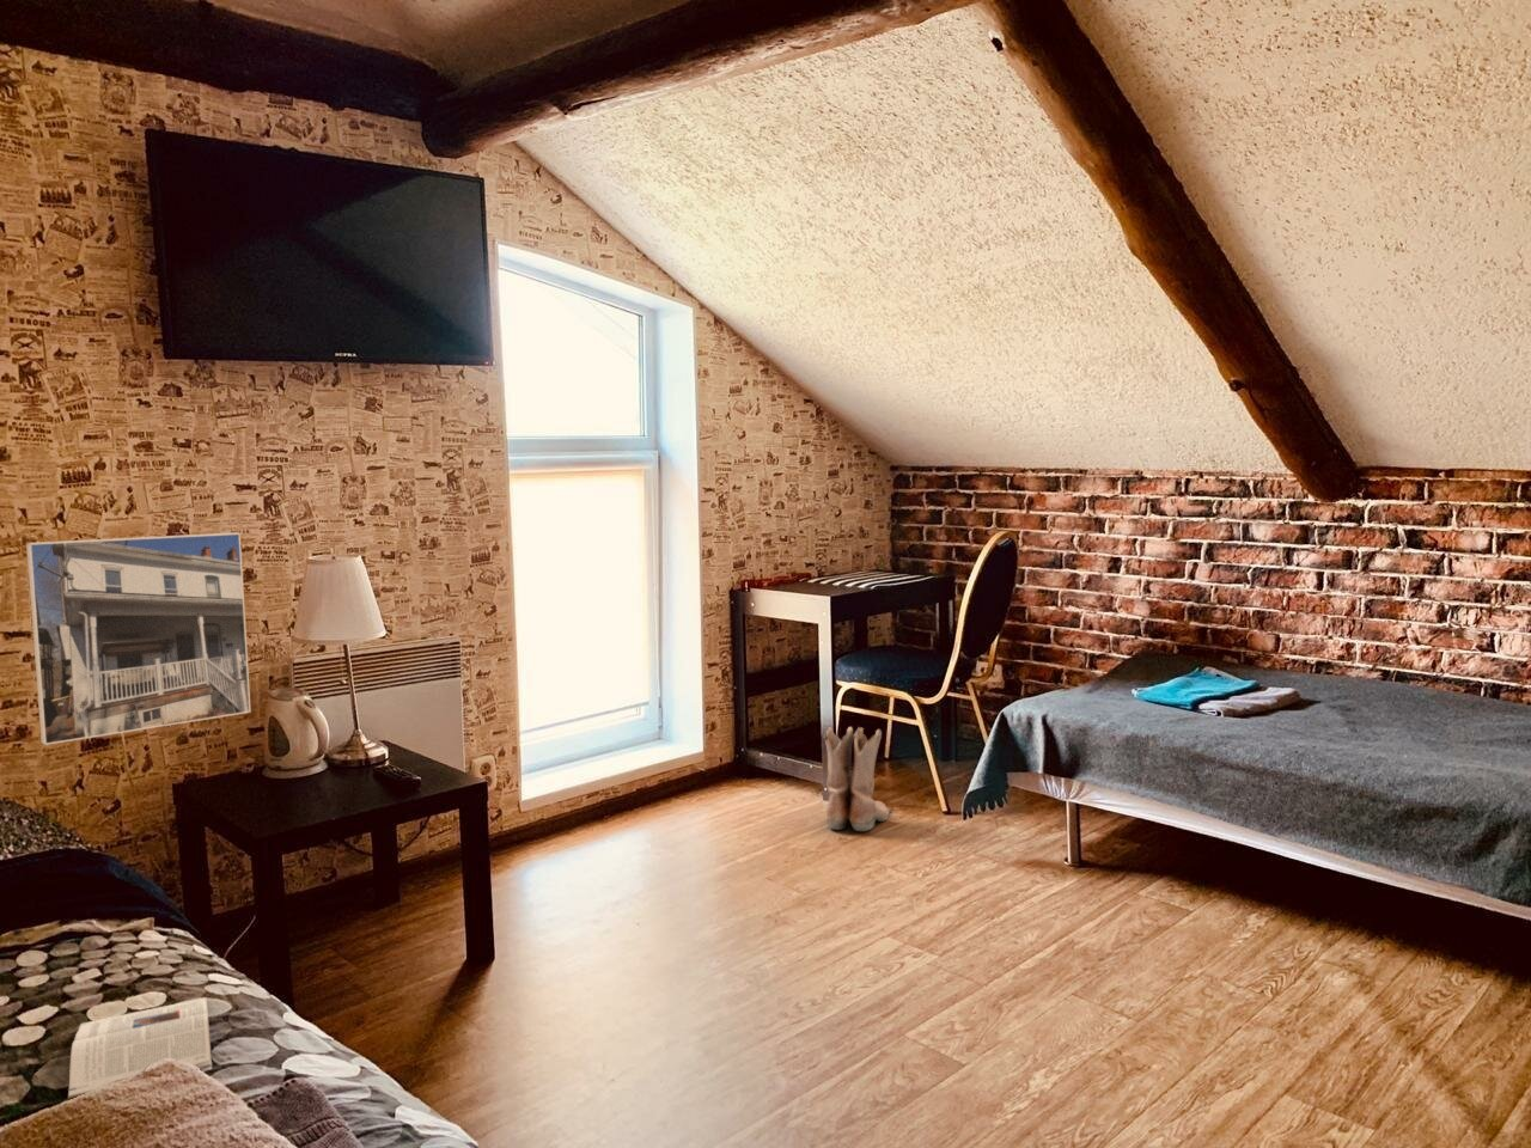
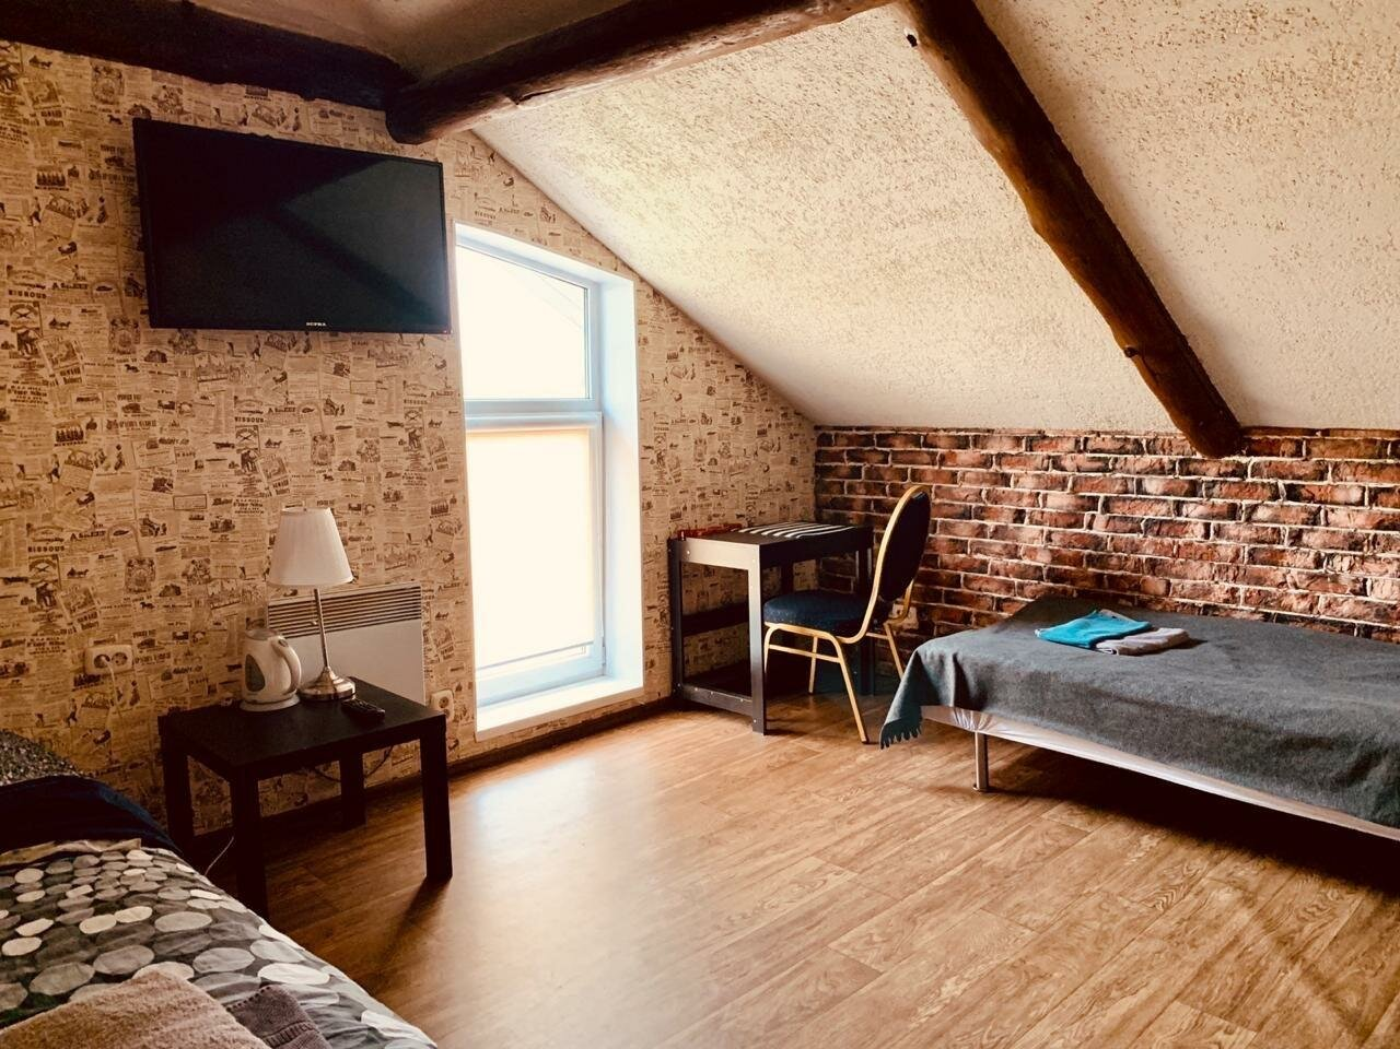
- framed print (145, 633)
- boots (855, 772)
- magazine (142, 1033)
